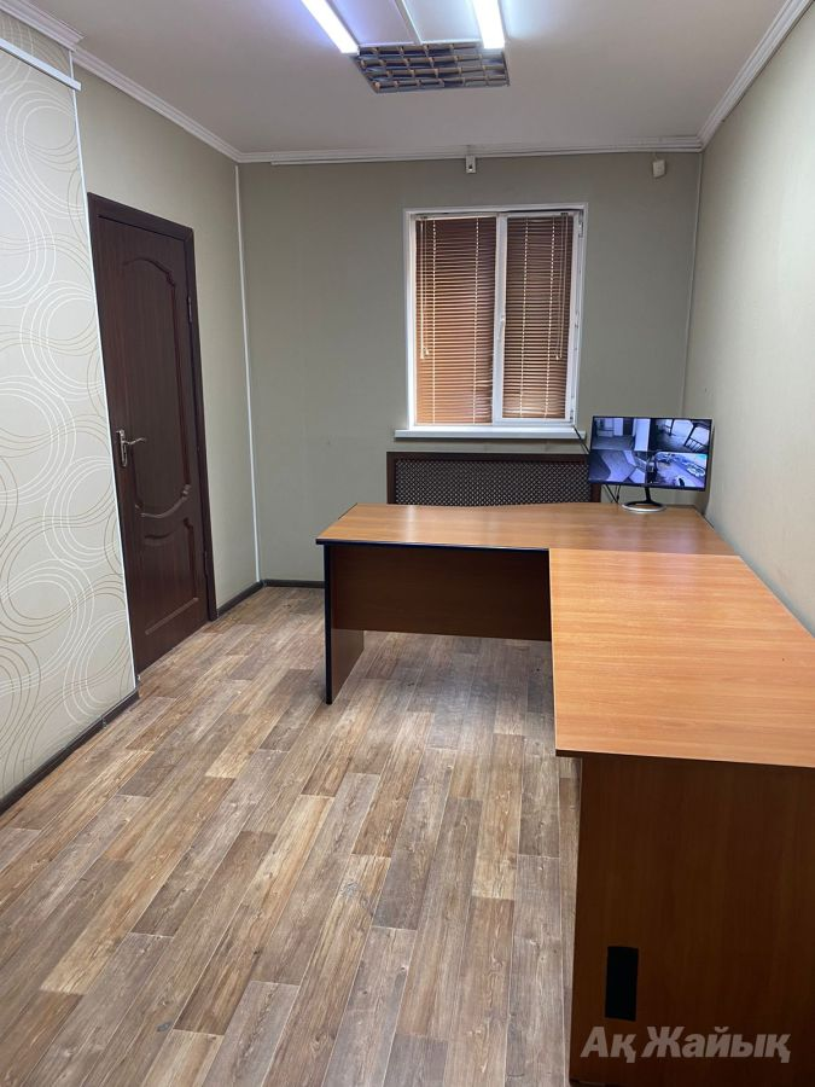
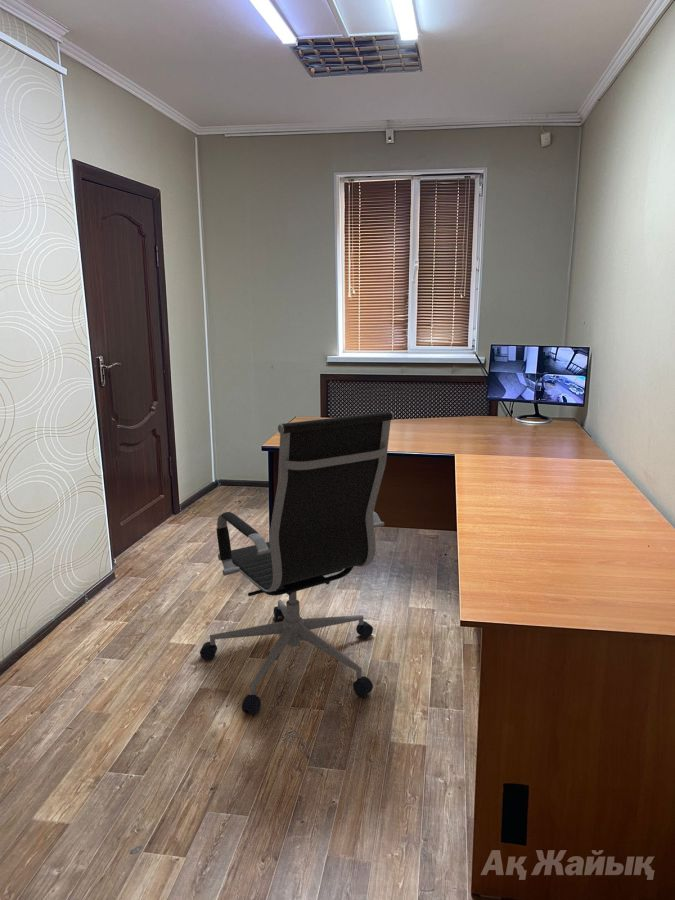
+ office chair (298, 537)
